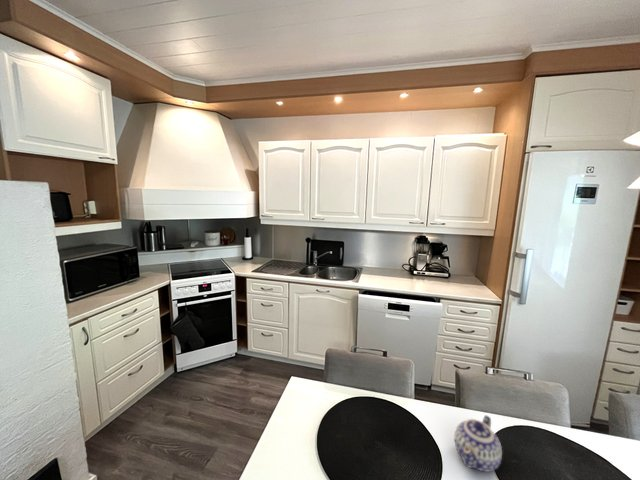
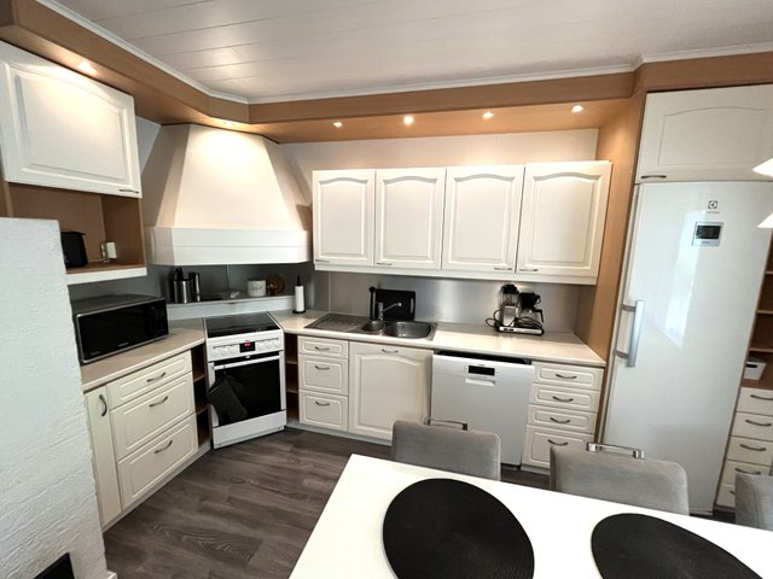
- teapot (477, 440)
